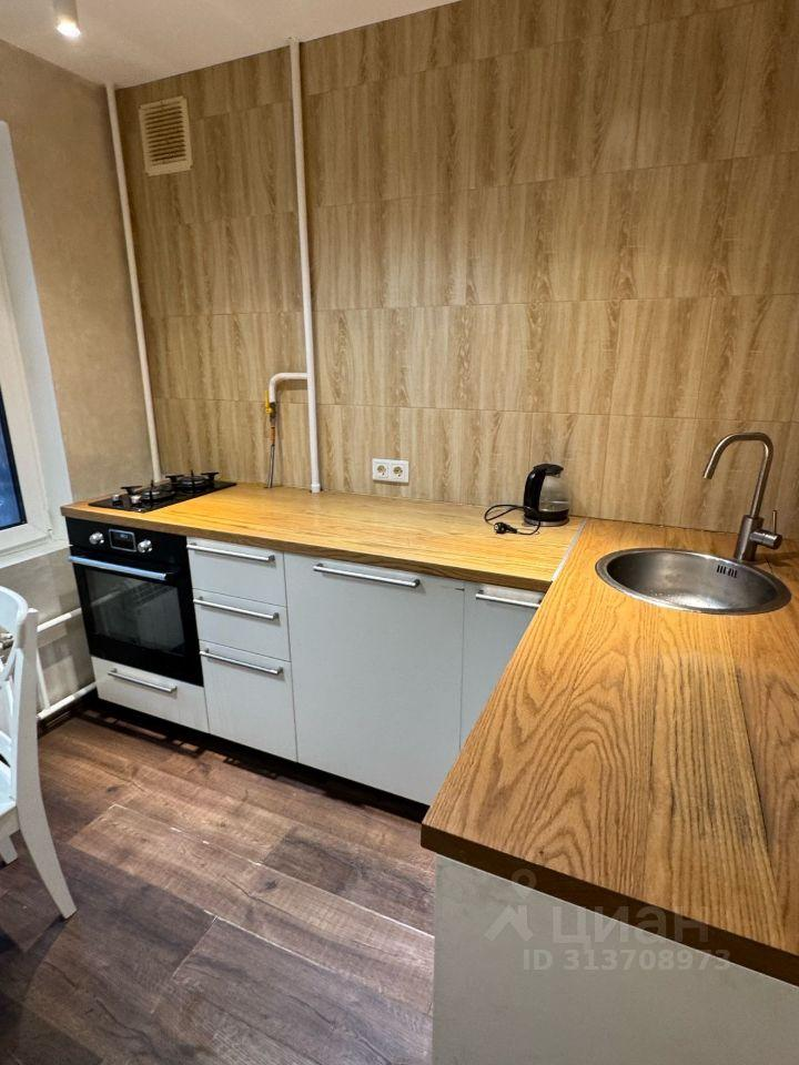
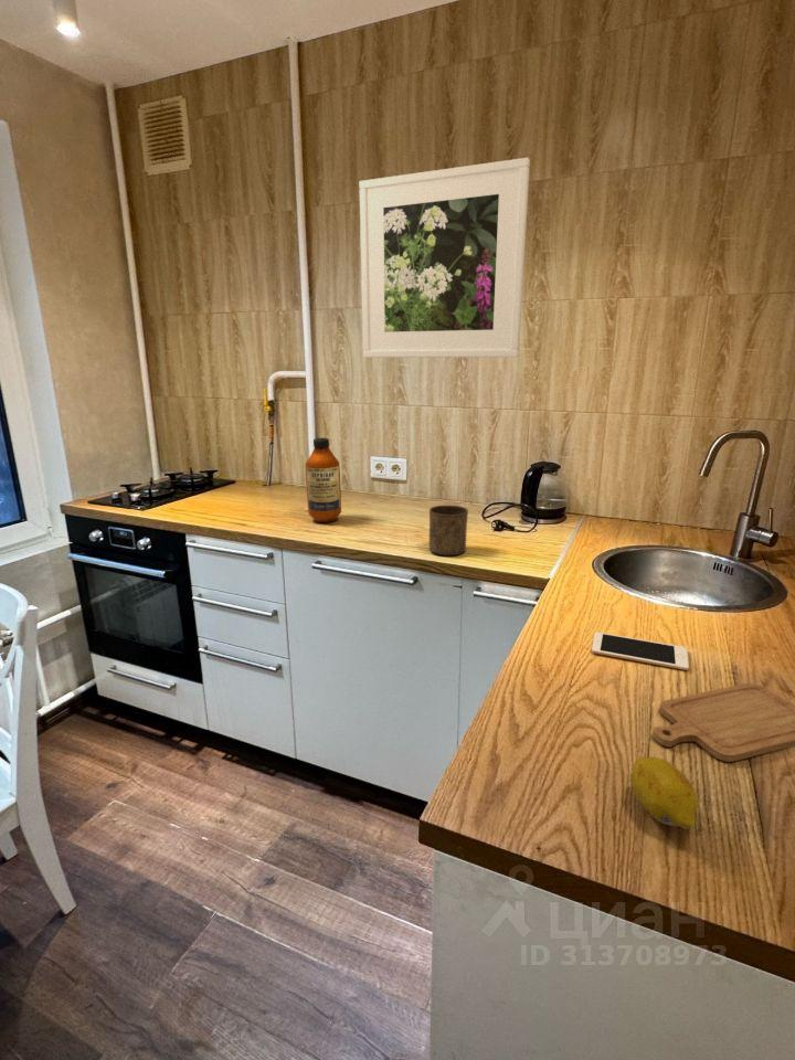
+ bottle (322, 479)
+ cup (447, 530)
+ chopping board (727, 721)
+ cell phone (638, 649)
+ fruit (665, 793)
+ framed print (437, 267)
